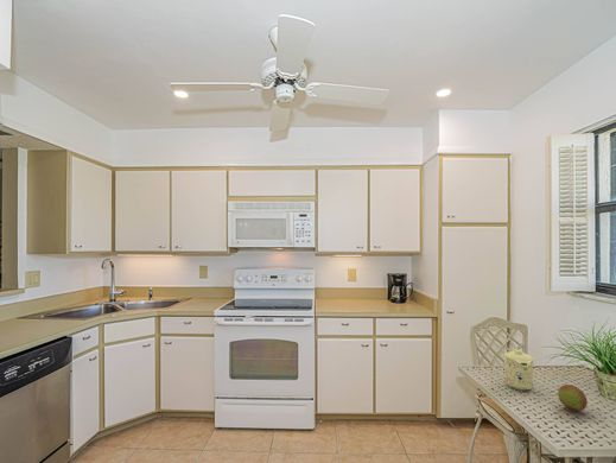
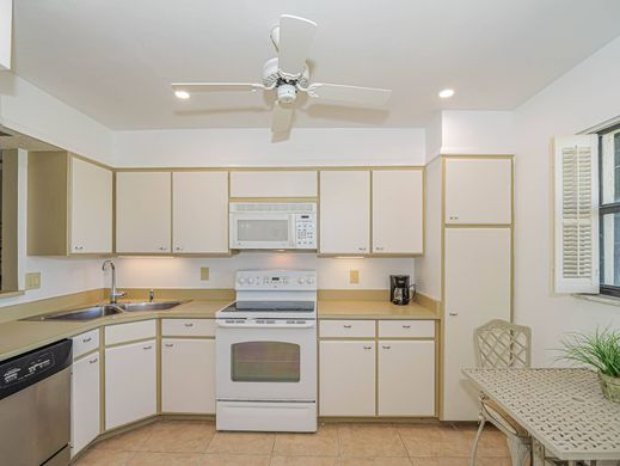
- mug (517, 367)
- fruit (572, 398)
